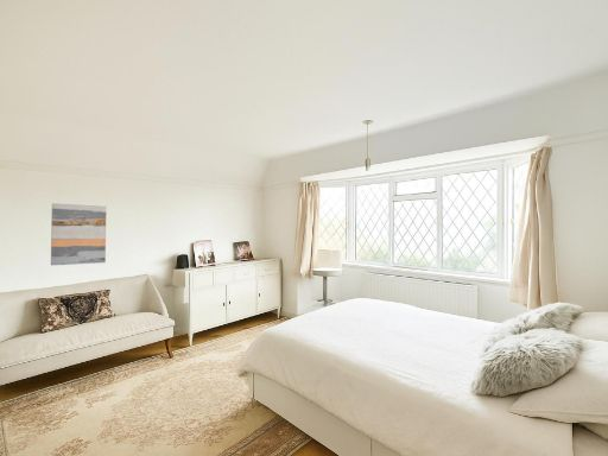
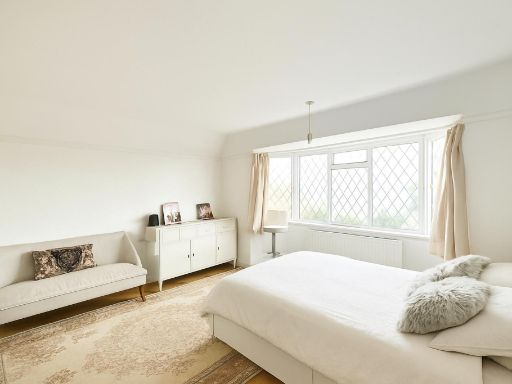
- wall art (80, 234)
